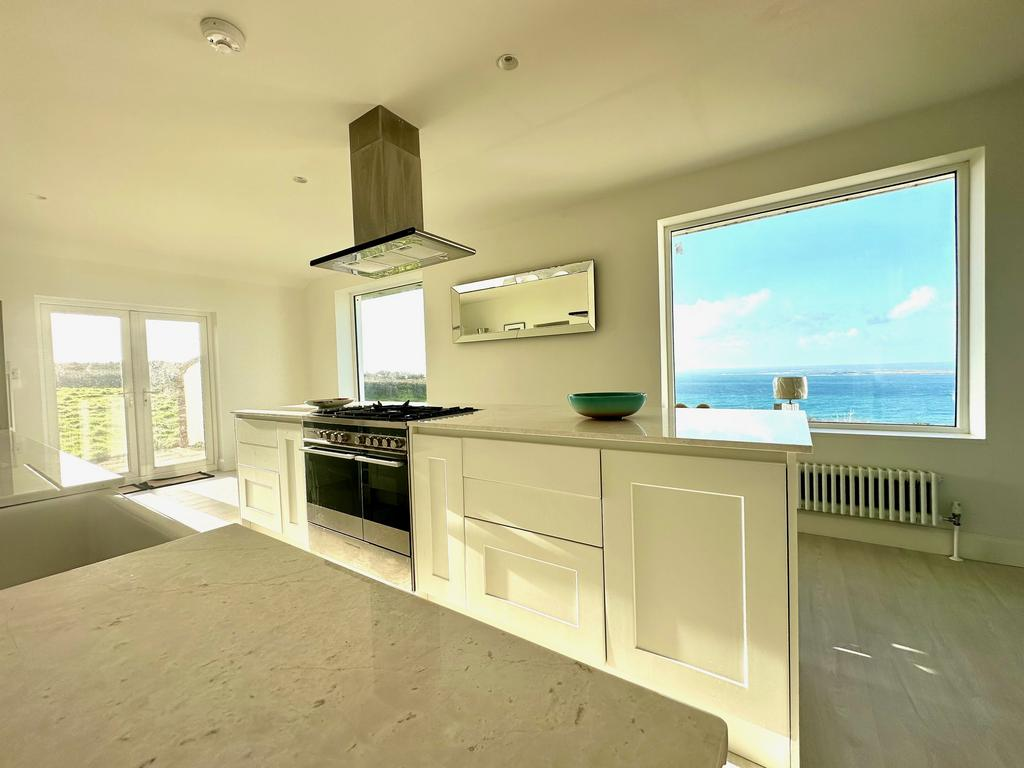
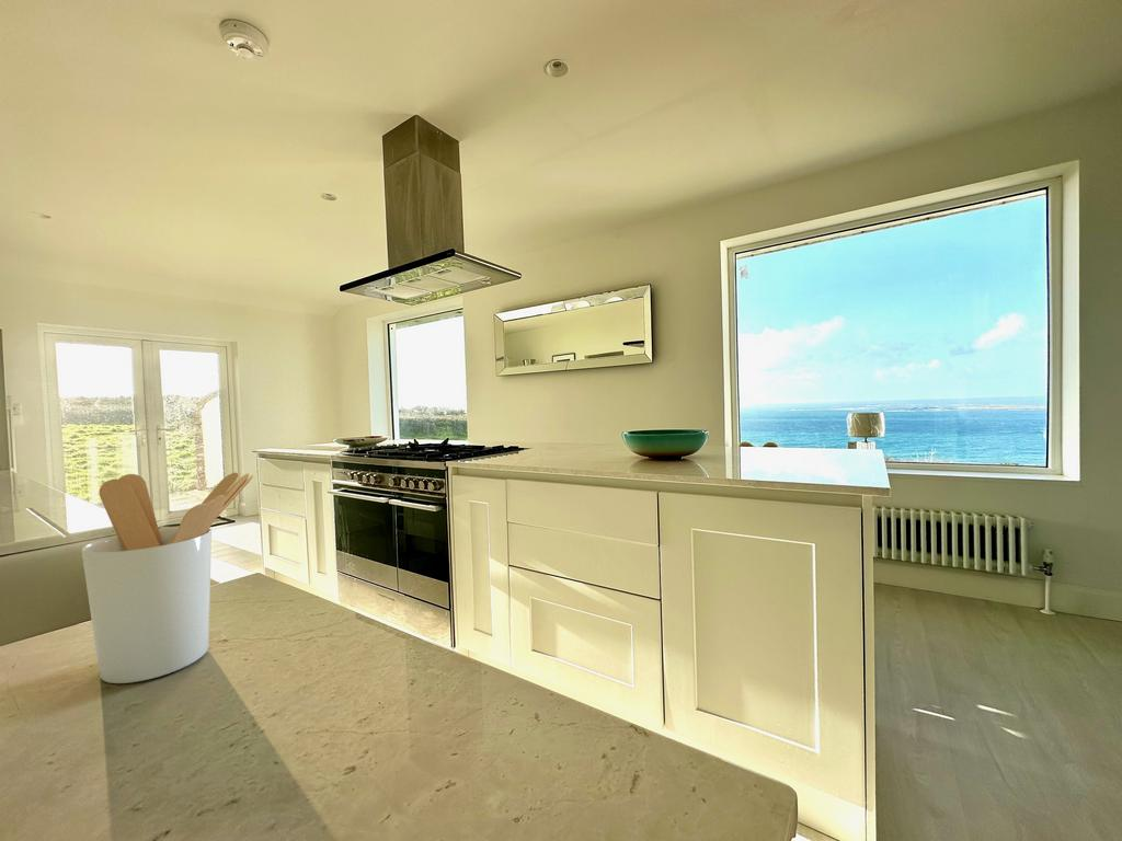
+ utensil holder (182, 561)
